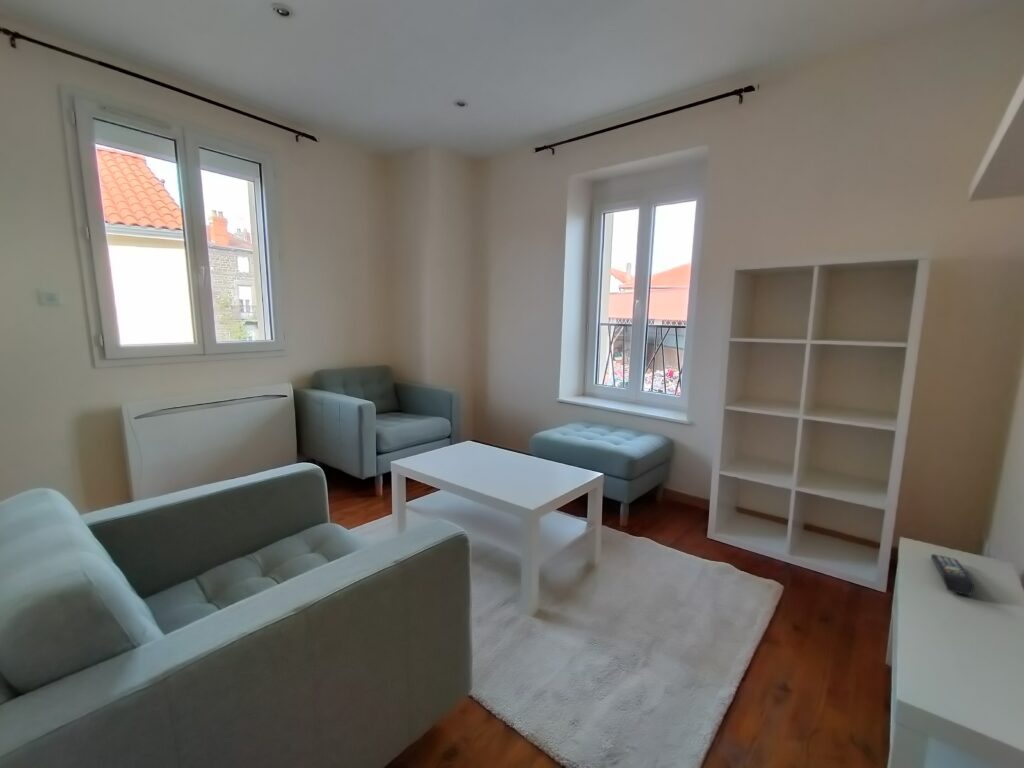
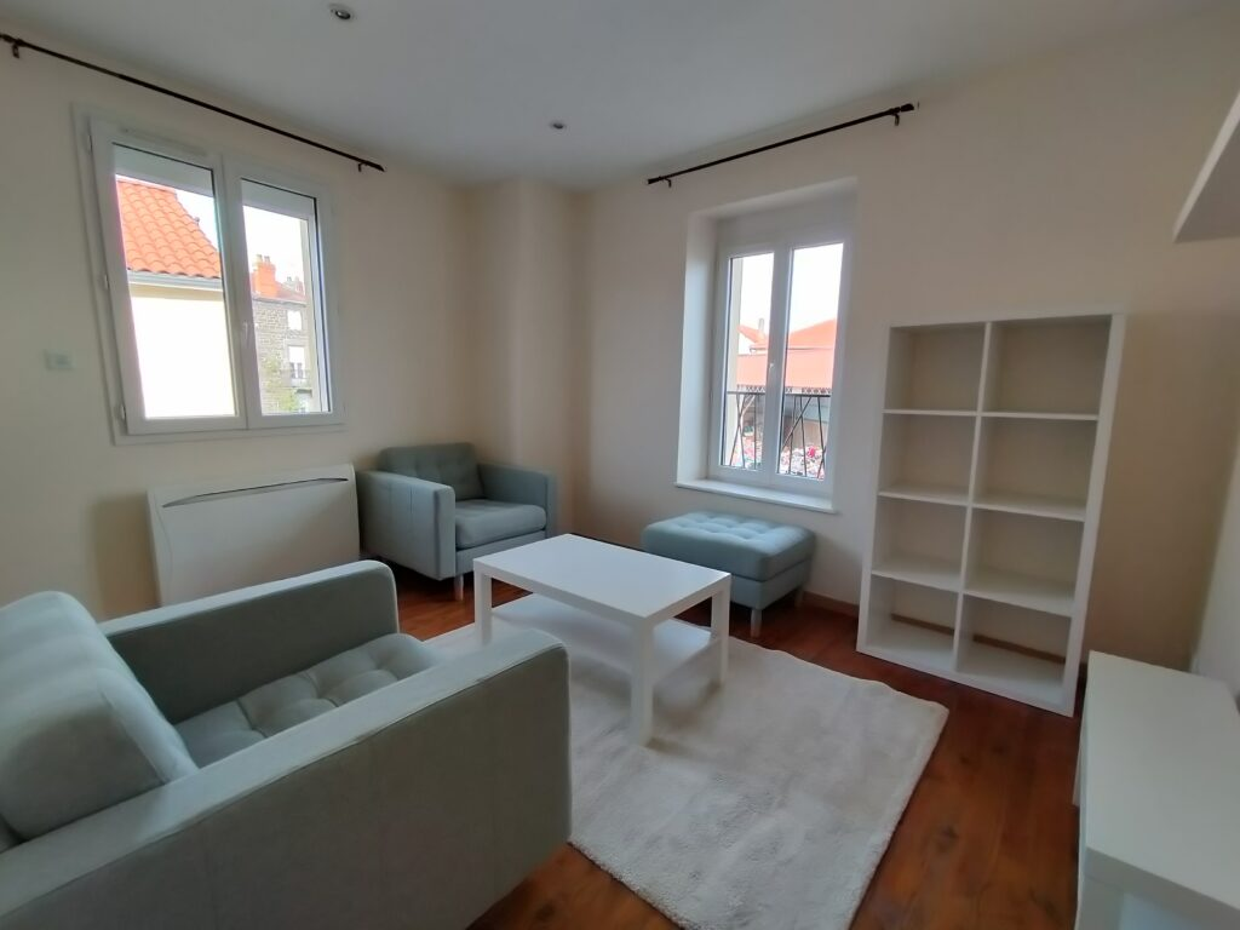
- remote control (951, 571)
